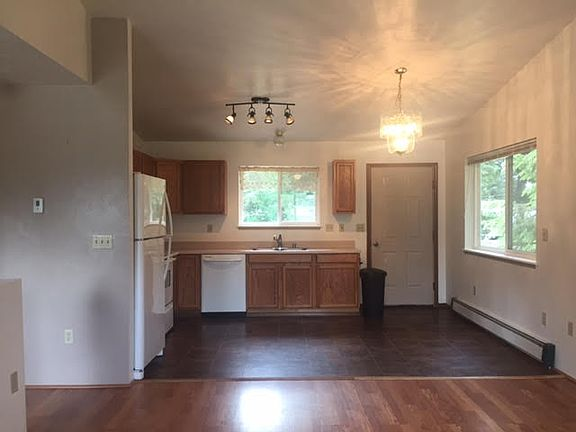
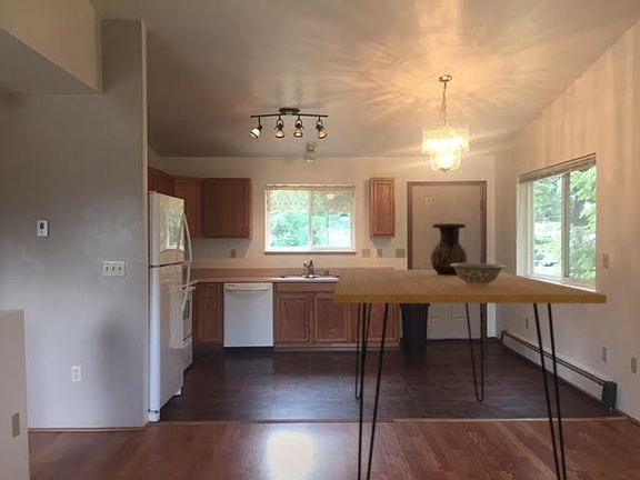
+ decorative bowl (477, 274)
+ vase (448, 249)
+ dining table (471, 358)
